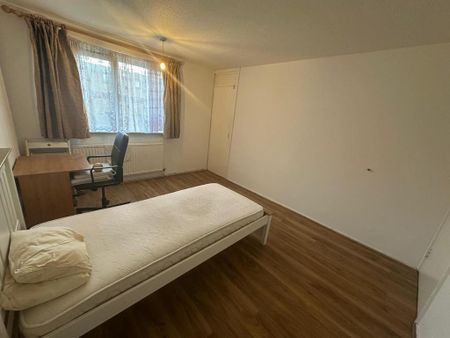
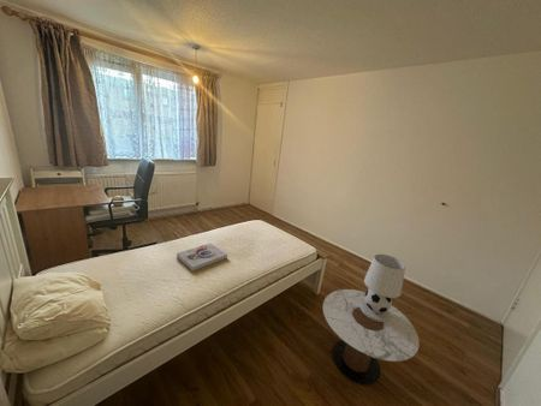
+ side table (361, 340)
+ table lamp (381, 287)
+ book (202, 255)
